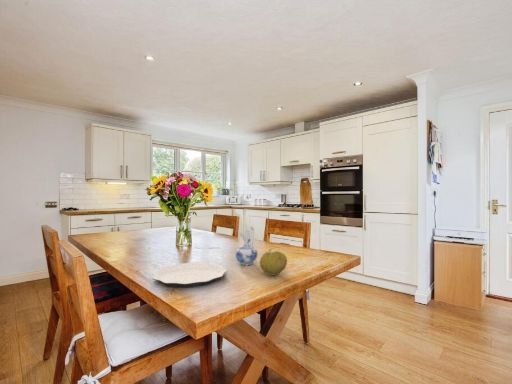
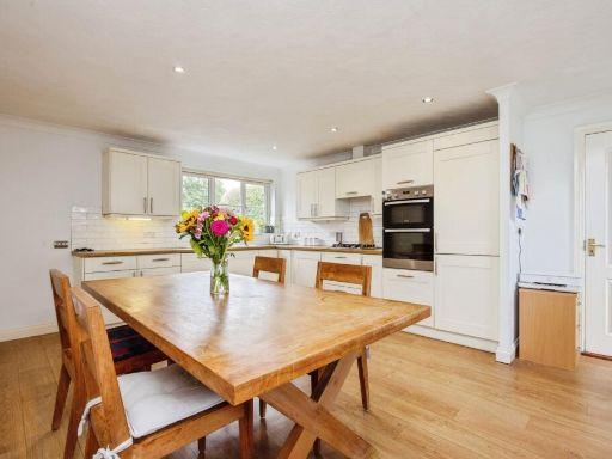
- ceramic pitcher (246, 245)
- plate (190, 274)
- fruit (273, 263)
